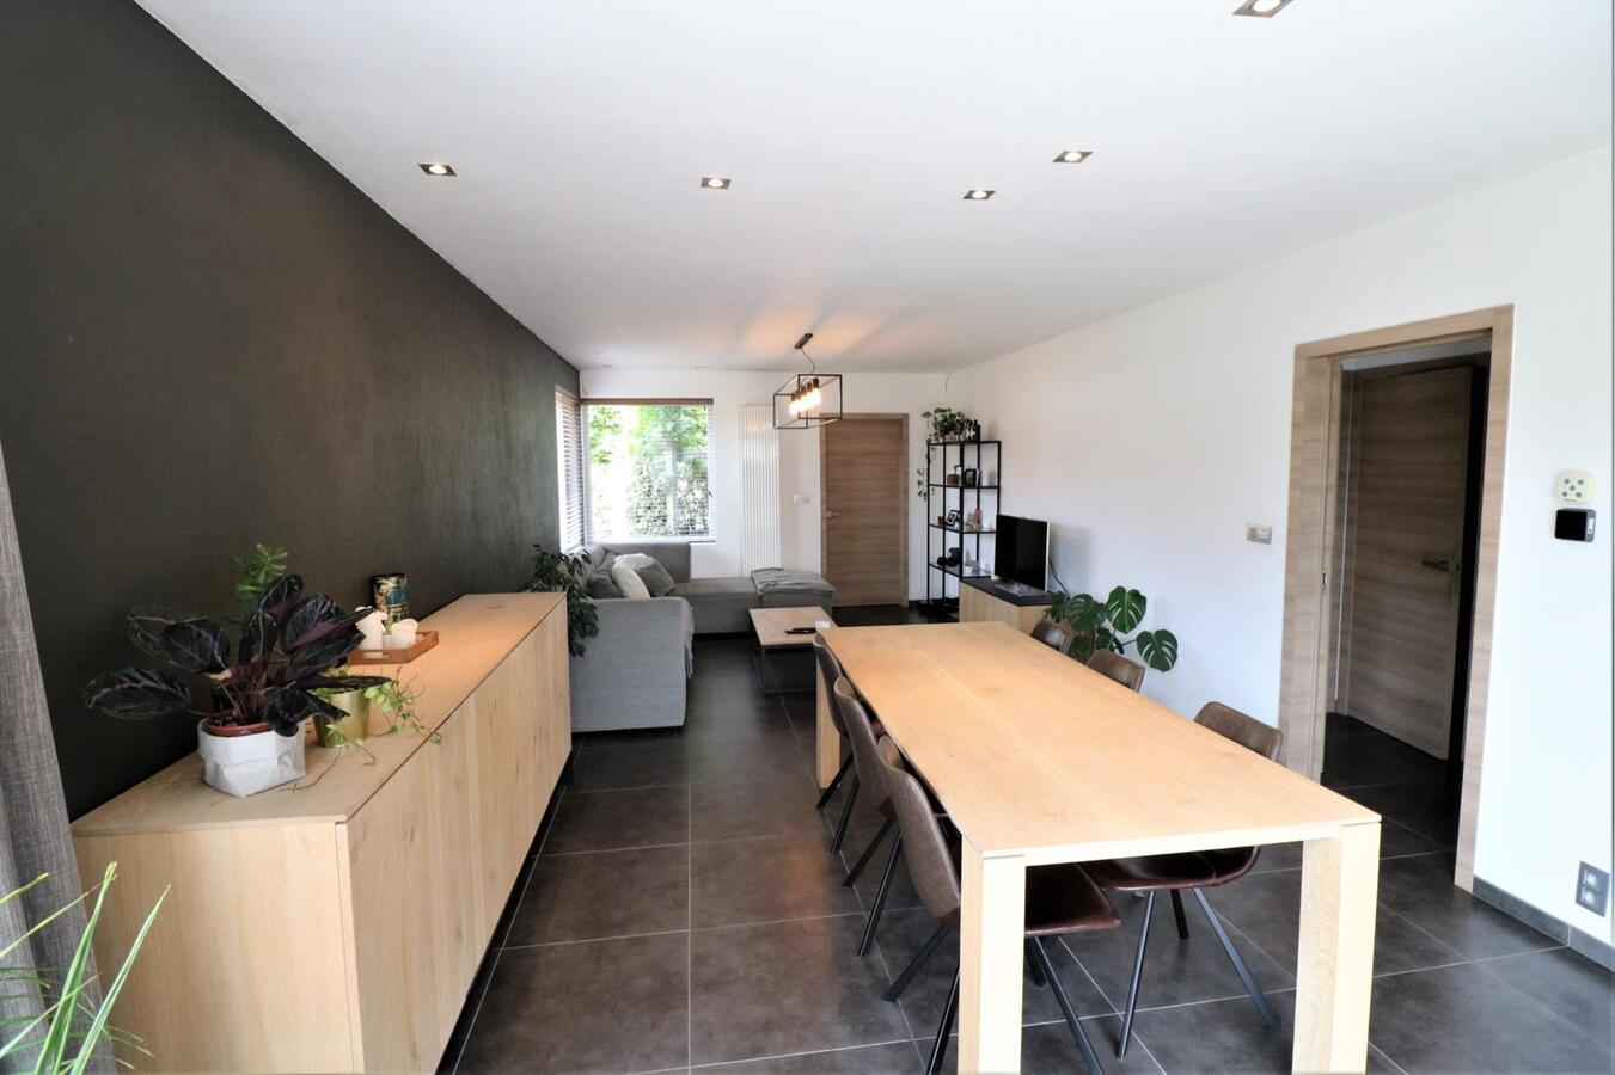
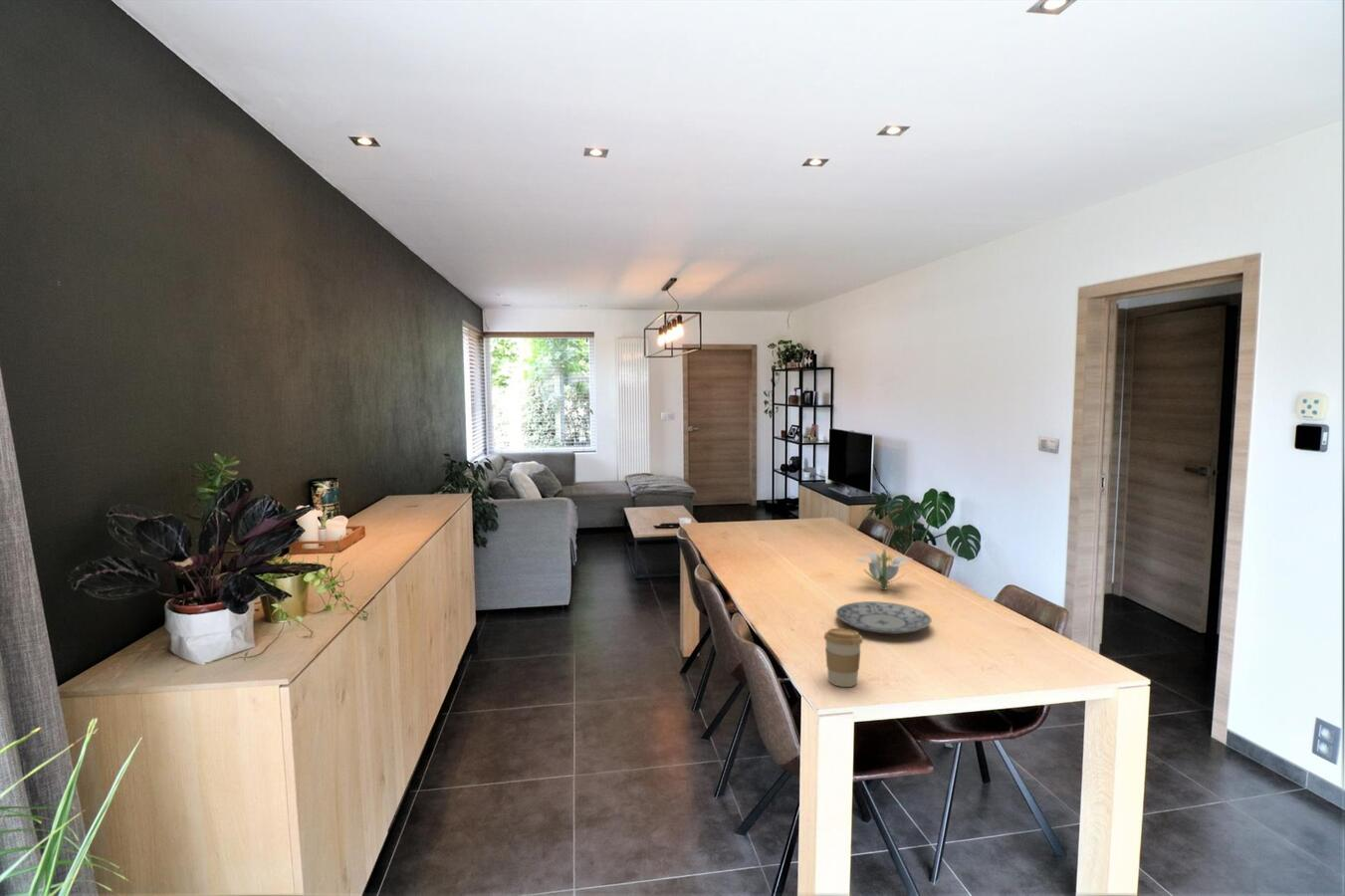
+ coffee cup (842, 655)
+ plate (882, 619)
+ flower (883, 568)
